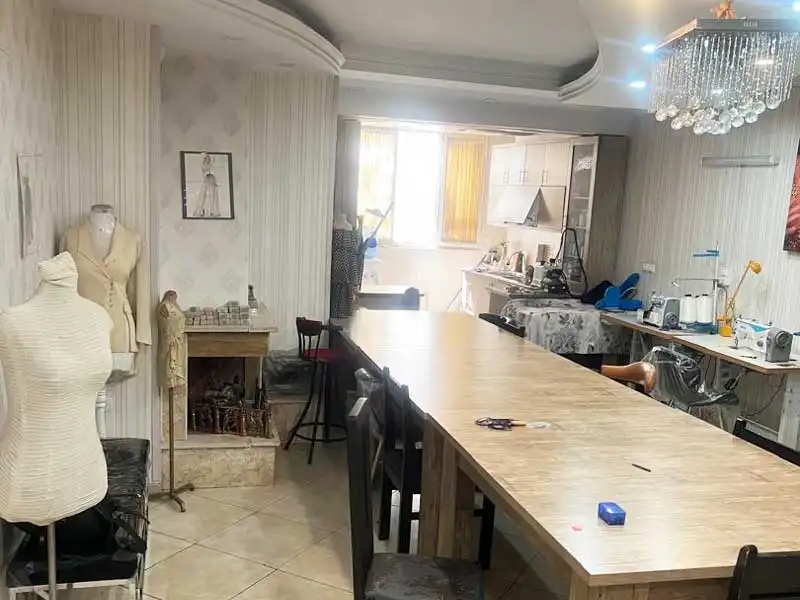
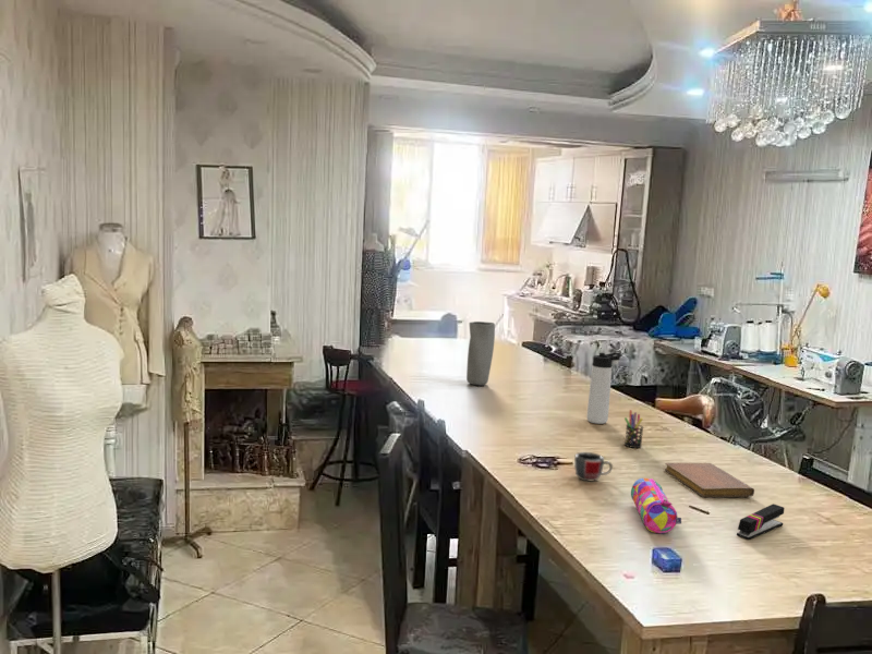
+ thermos bottle (604, 387)
+ pencil case (654, 504)
+ notebook (707, 479)
+ stapler (761, 520)
+ mug (593, 467)
+ vase (480, 353)
+ pen holder (632, 428)
